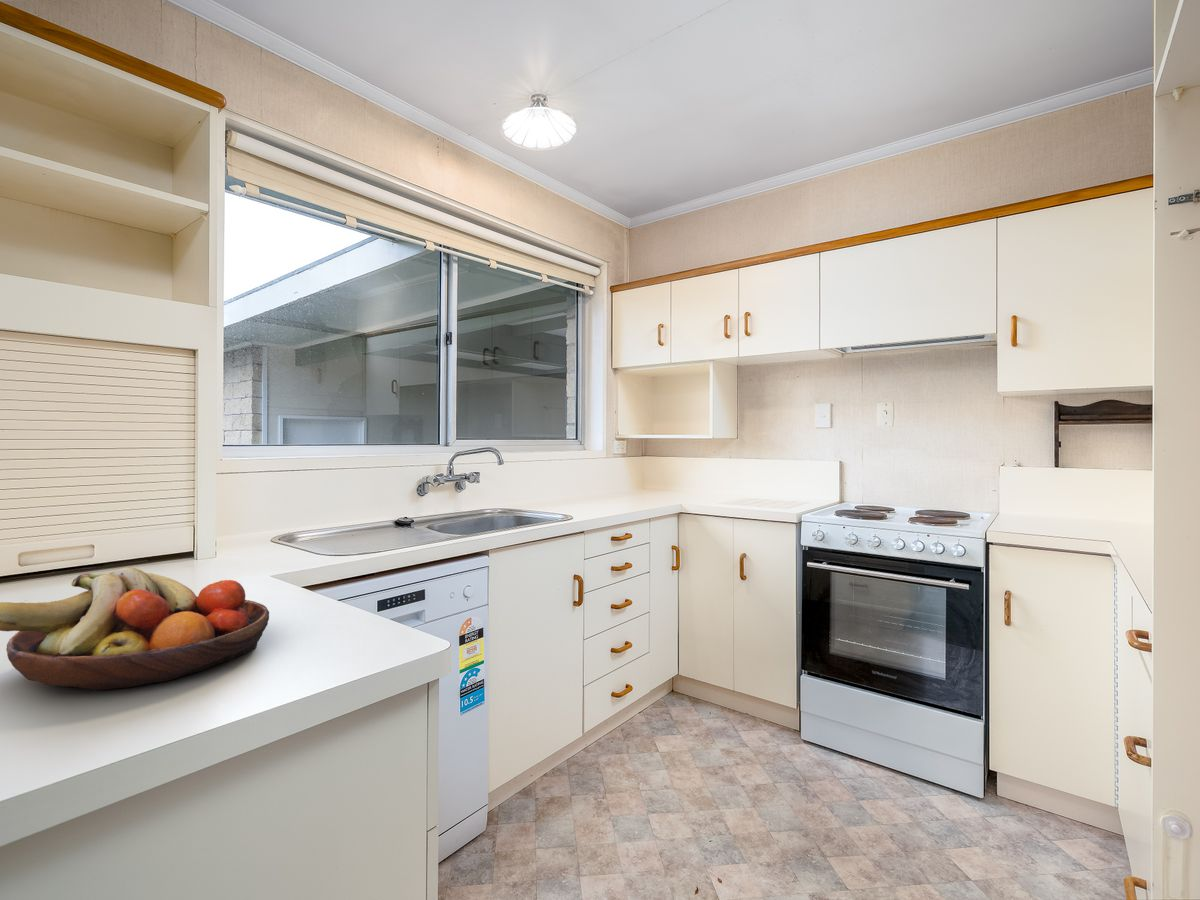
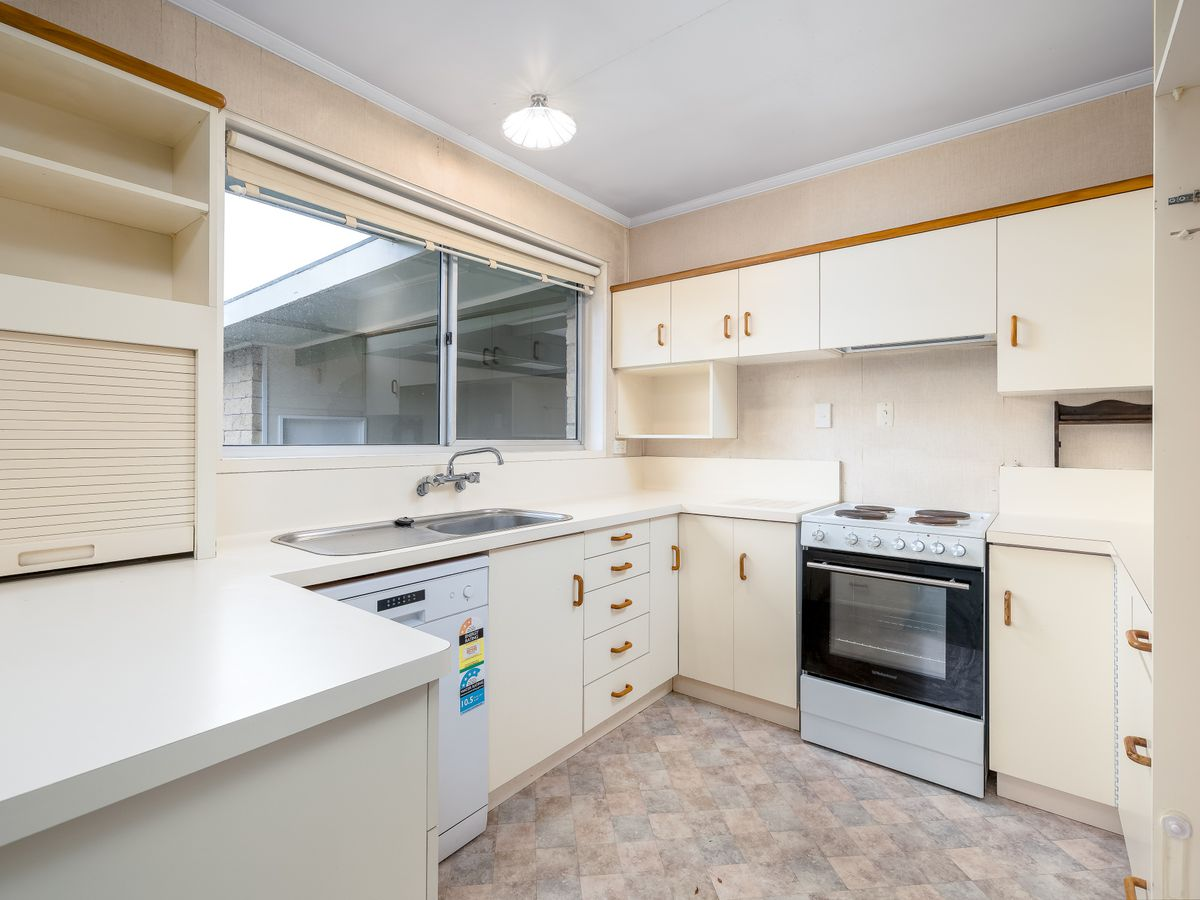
- fruit bowl (149, 614)
